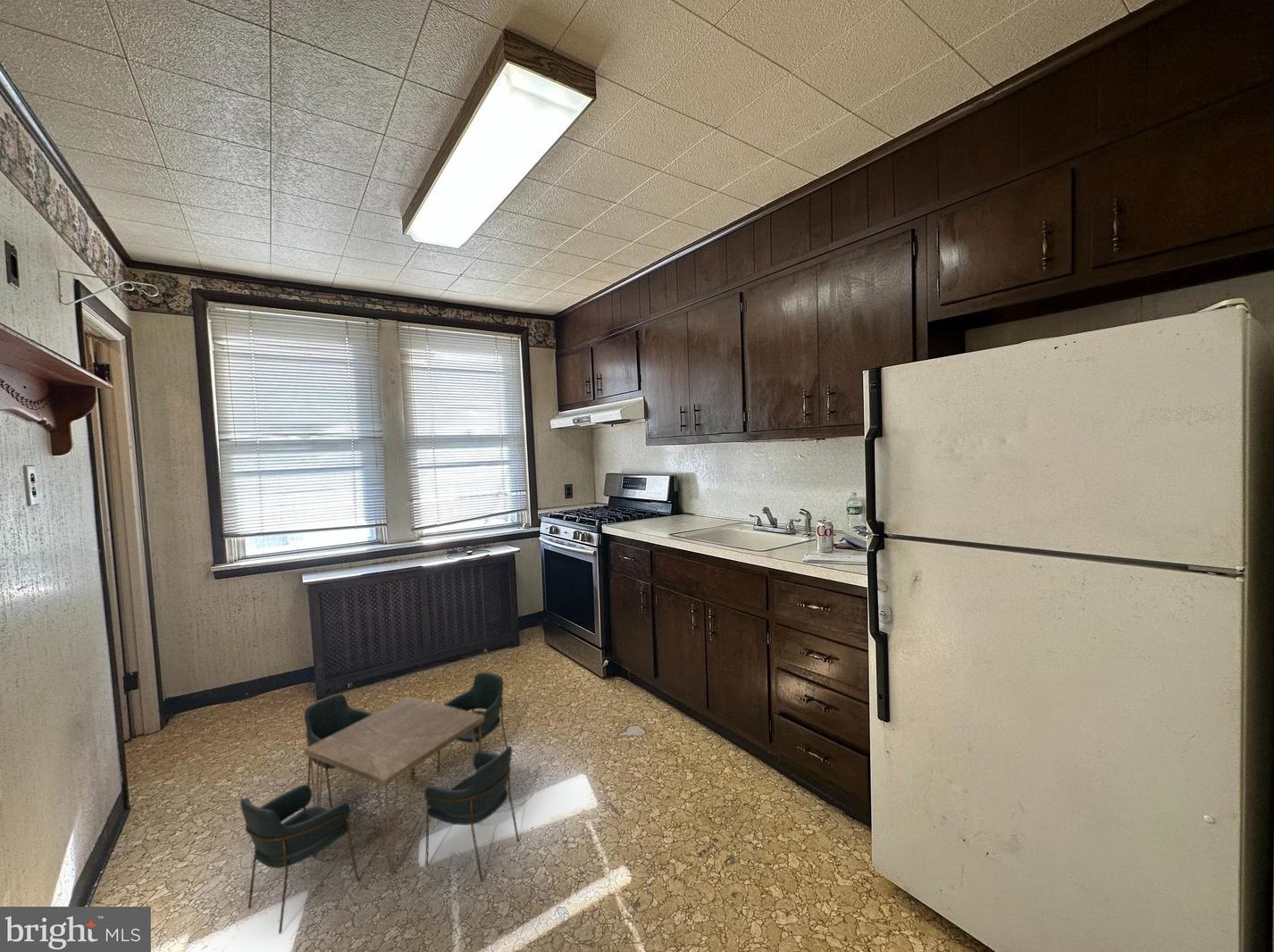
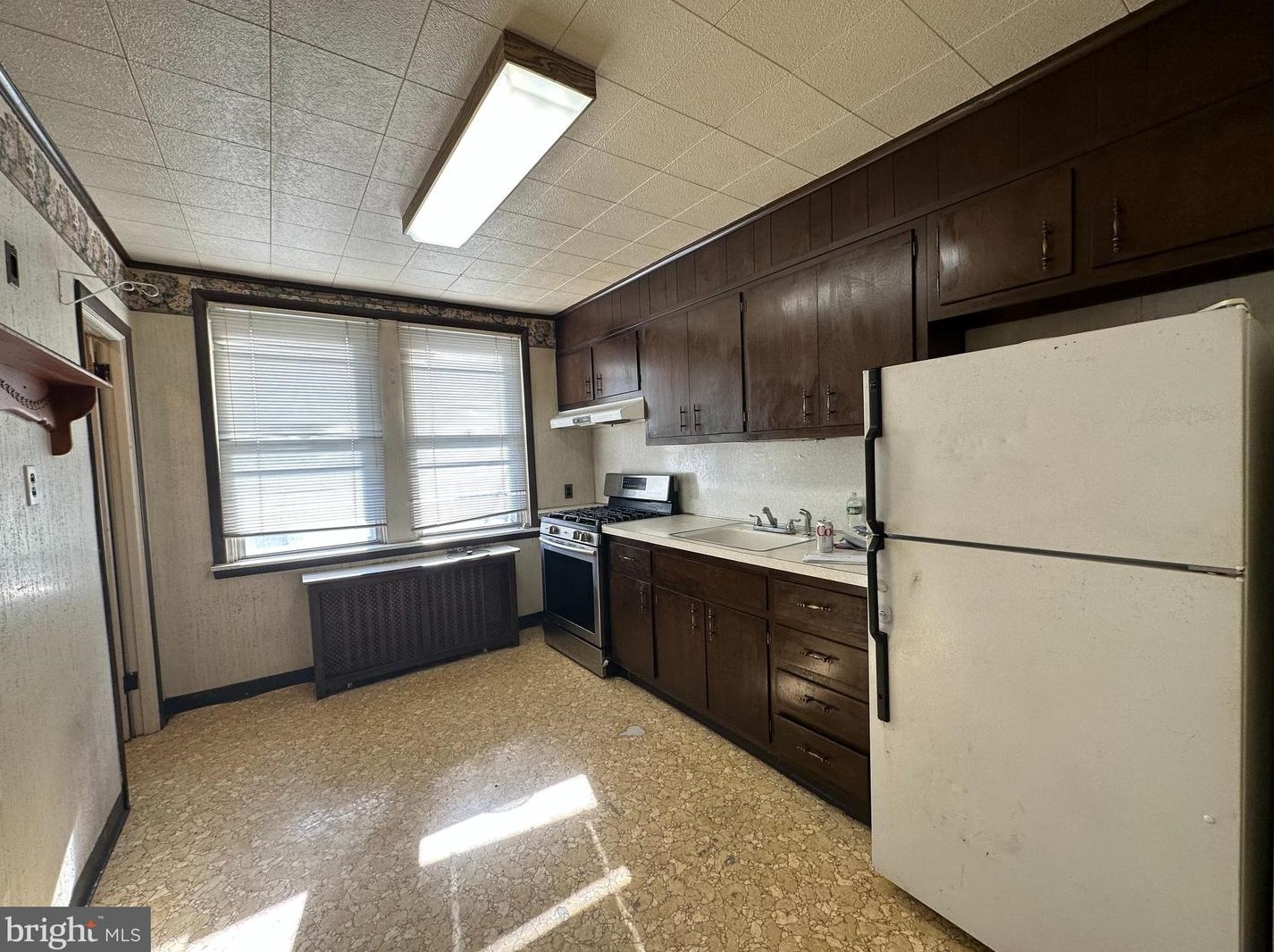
- dining table (401, 771)
